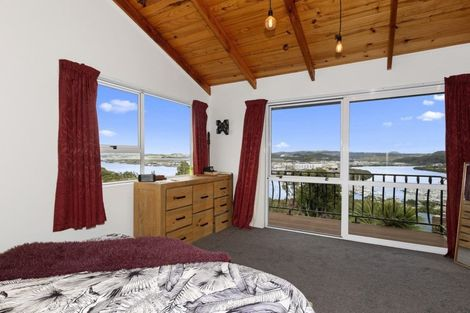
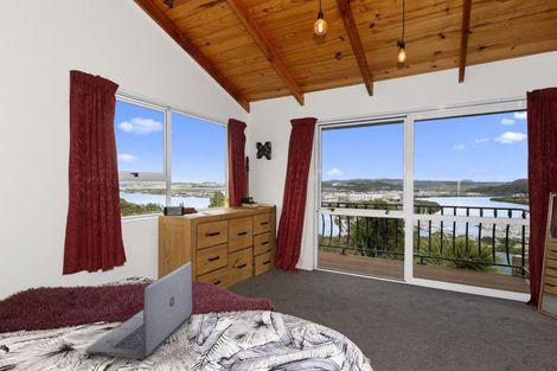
+ laptop (145, 302)
